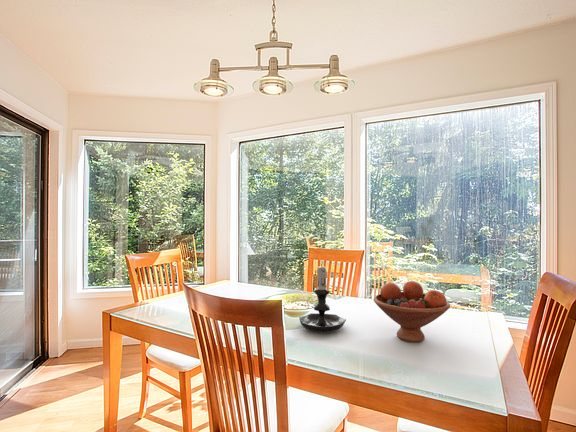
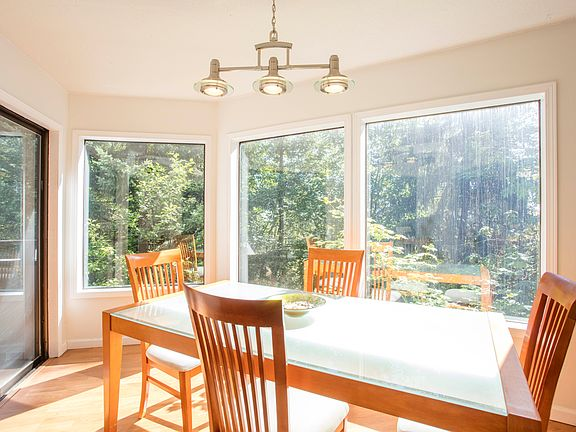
- candle holder (322, 294)
- fruit bowl (410, 311)
